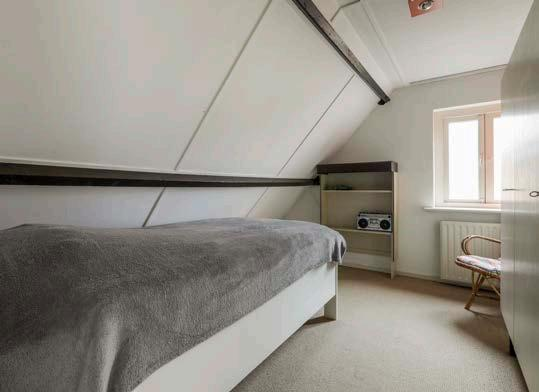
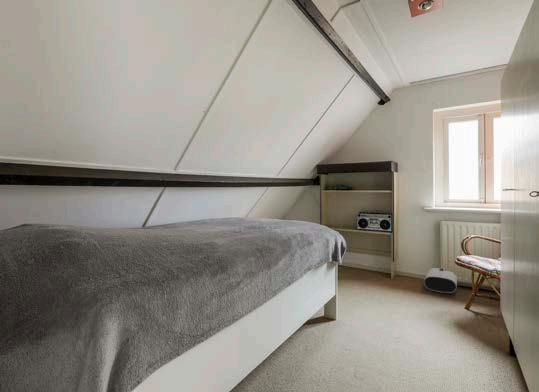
+ air purifier (441, 279)
